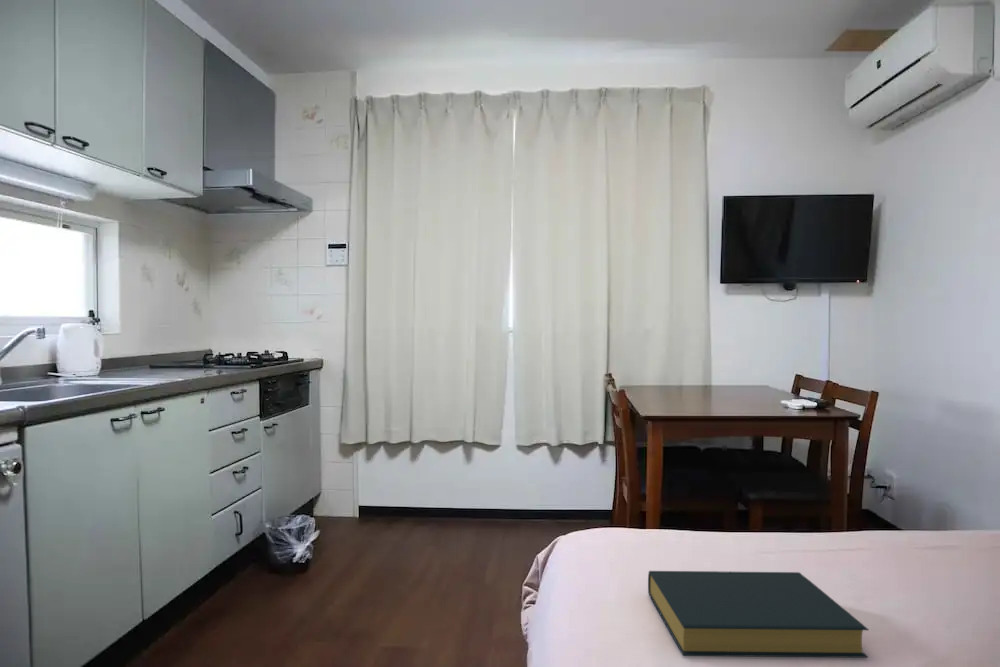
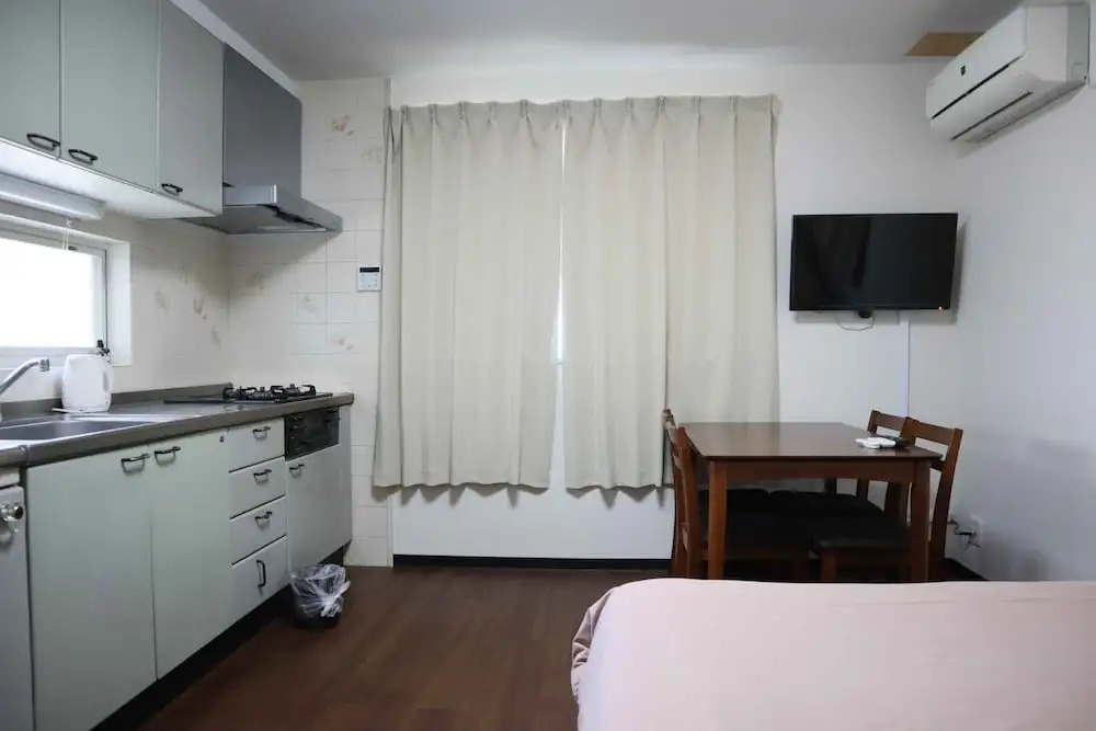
- hardback book (746, 609)
